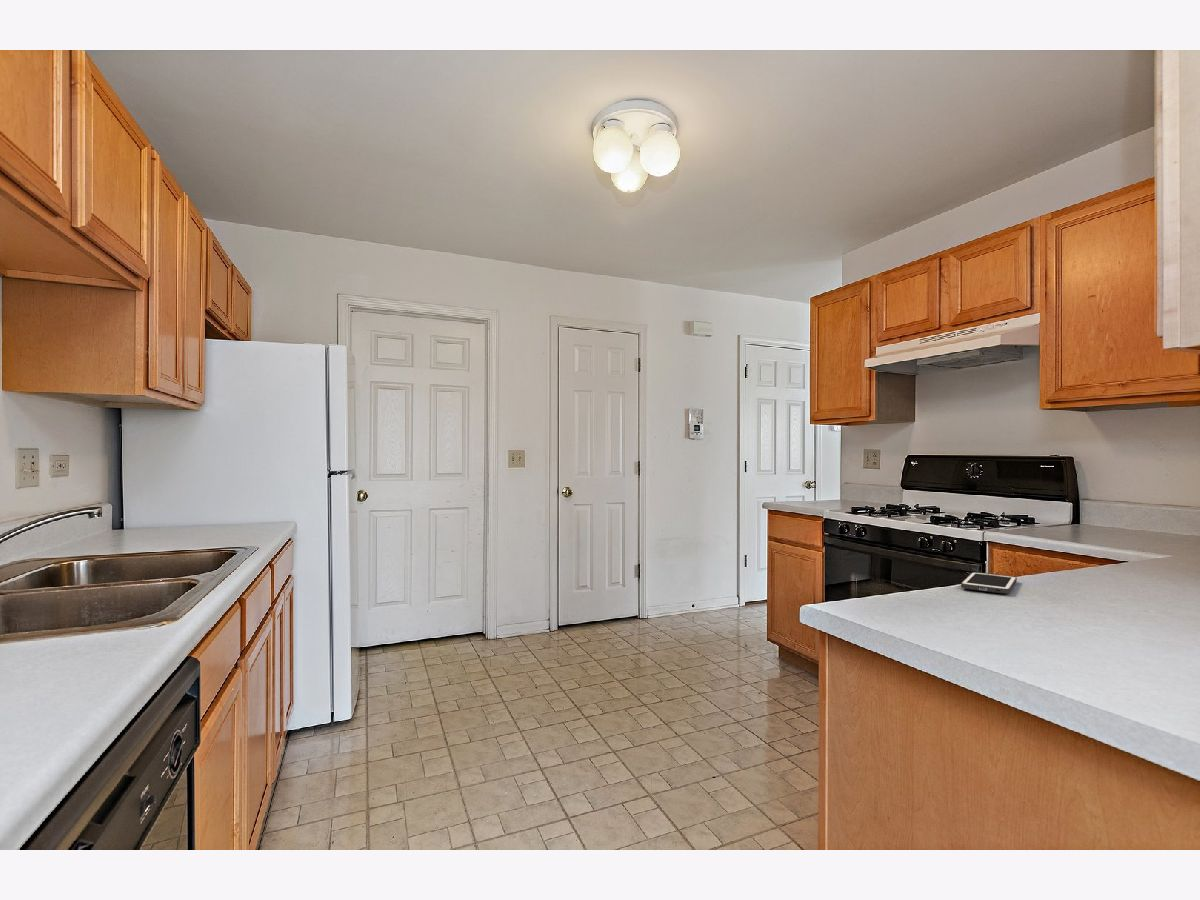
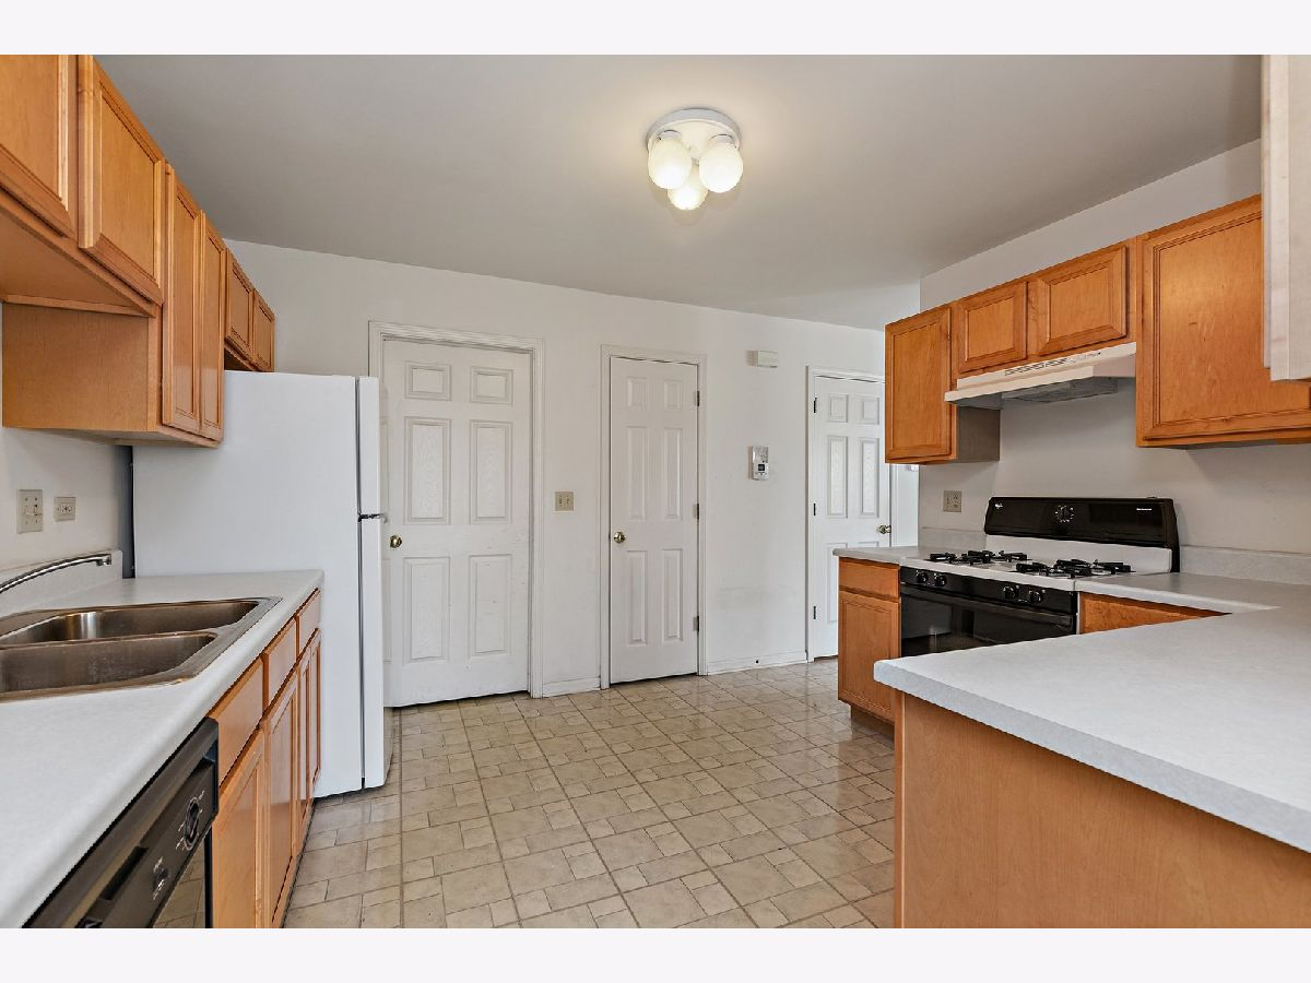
- cell phone (989, 582)
